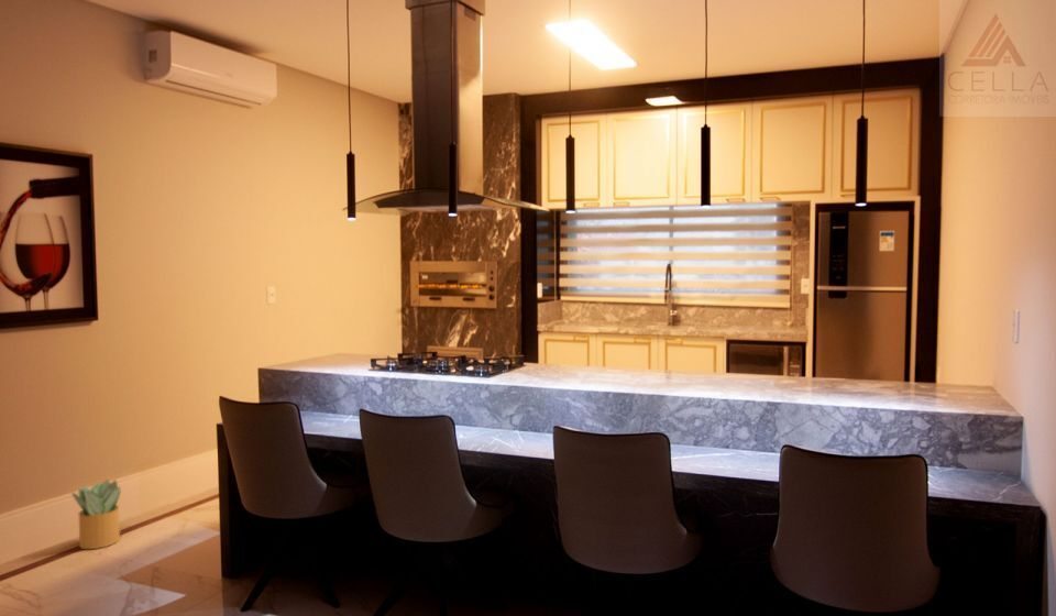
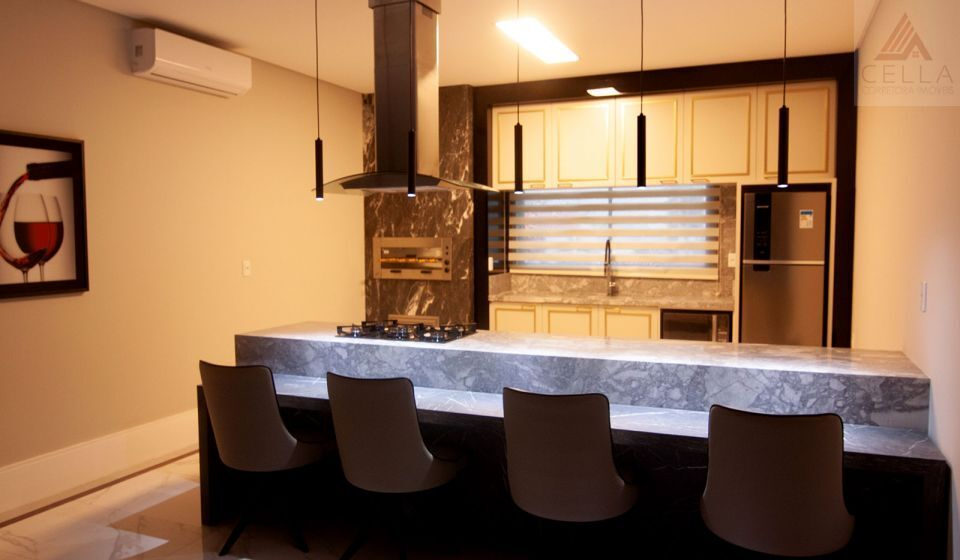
- potted plant (96, 514)
